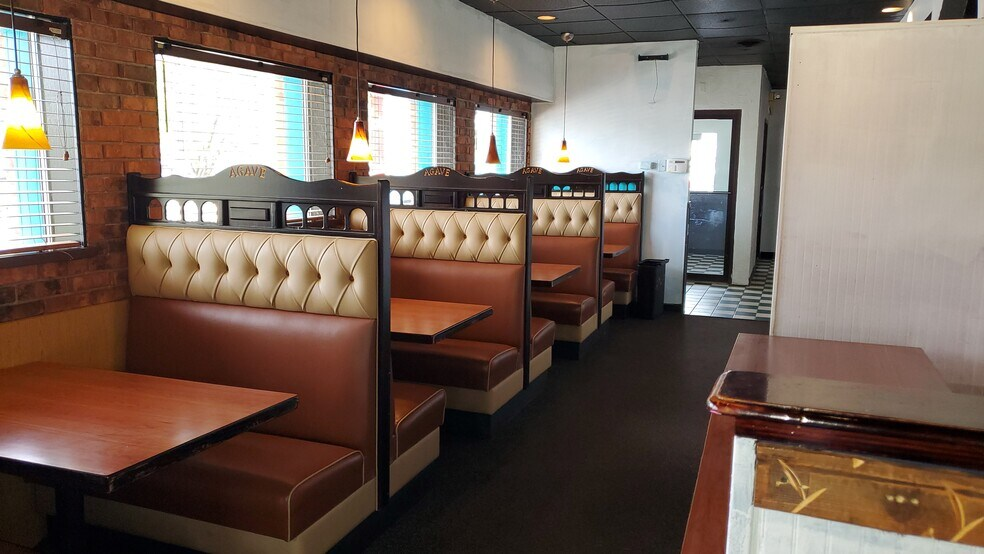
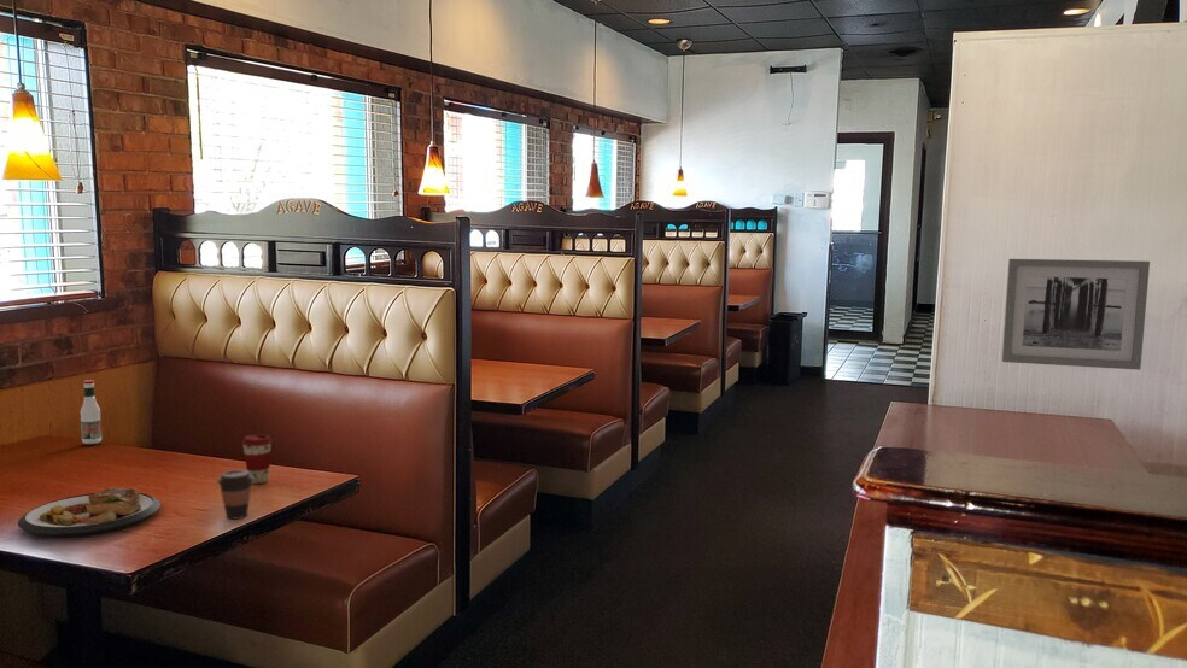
+ tabasco sauce (89, 411)
+ coffee cup (257, 458)
+ plate (90, 509)
+ coffee cup (235, 494)
+ wall art (1072, 312)
